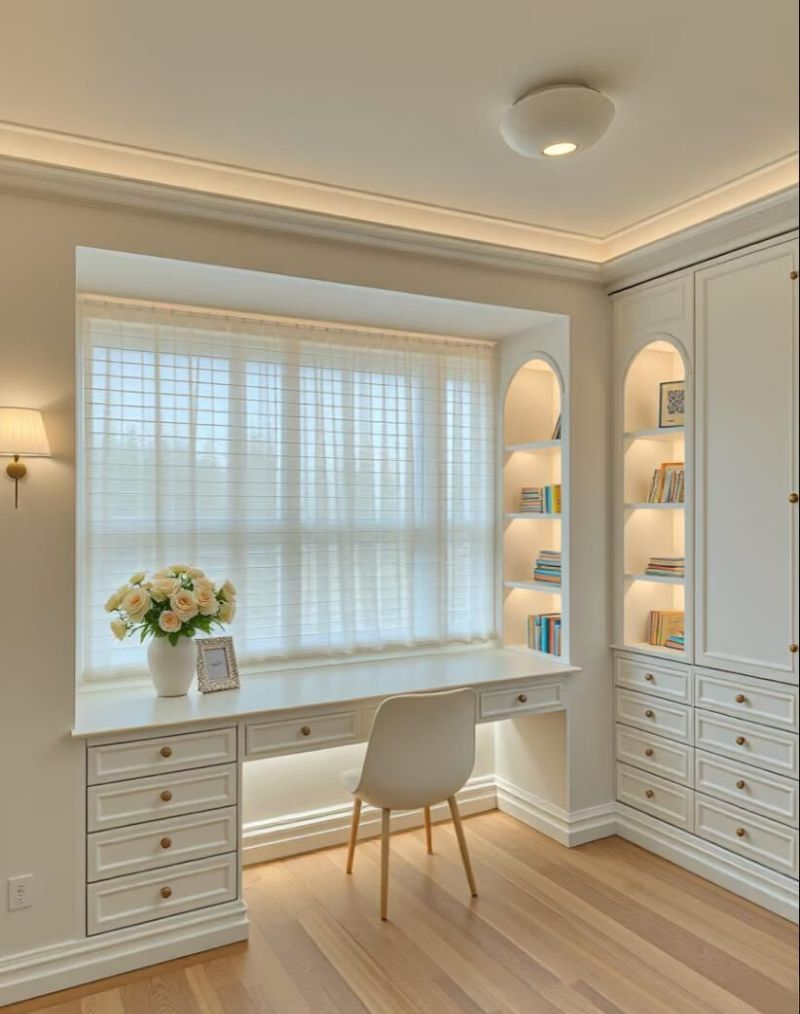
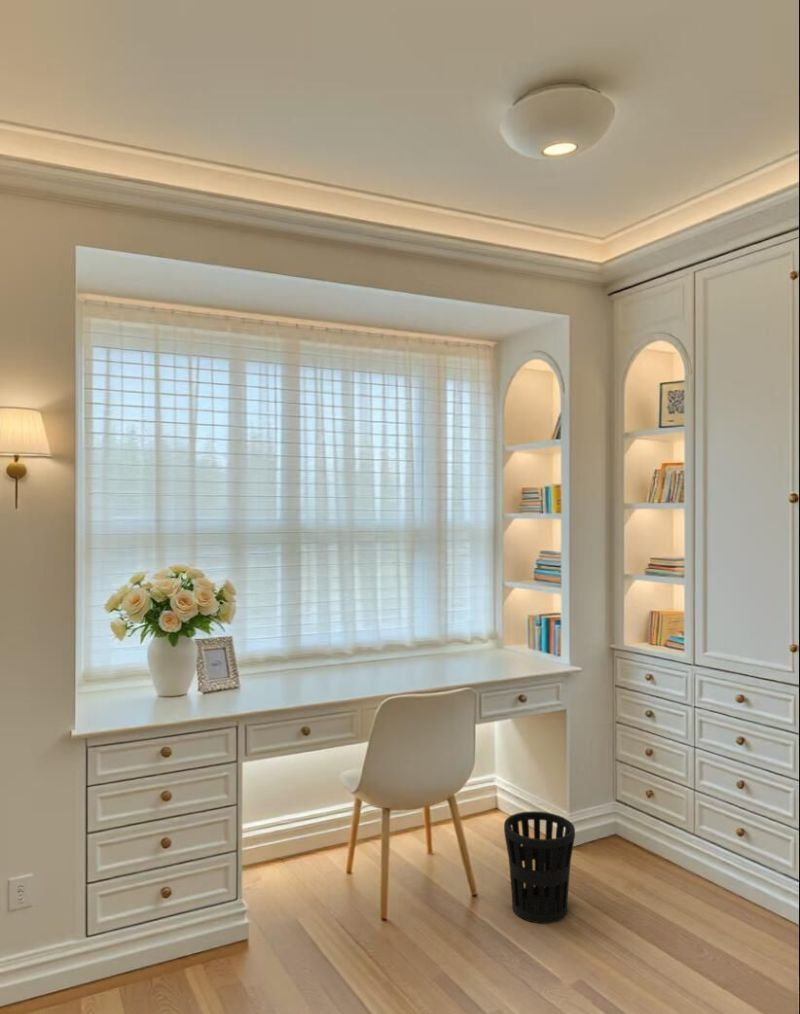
+ wastebasket (539, 866)
